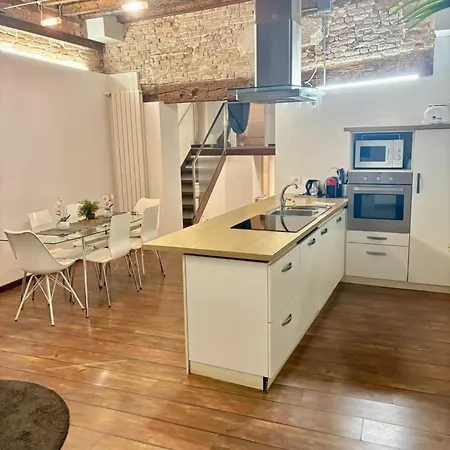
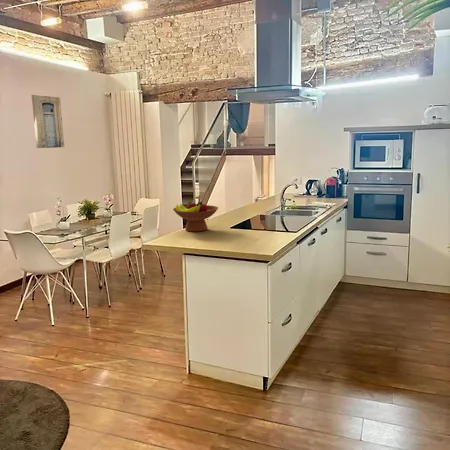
+ fruit bowl (196, 214)
+ wall art (48, 122)
